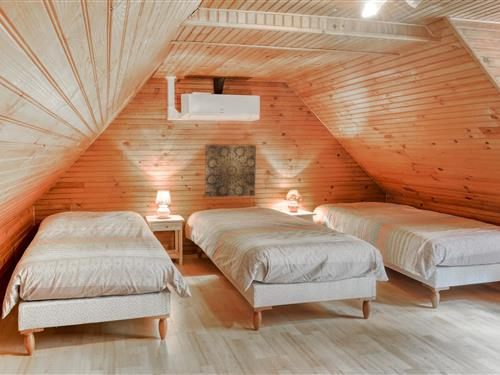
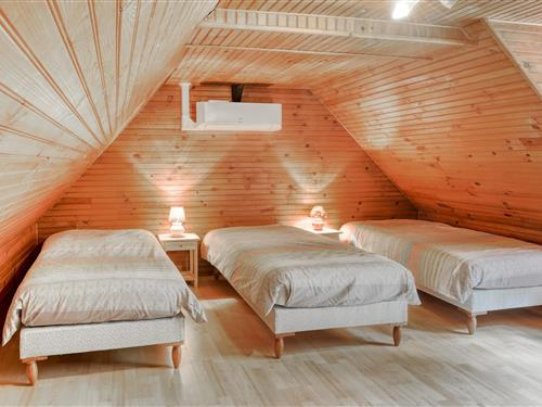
- wall art (230, 170)
